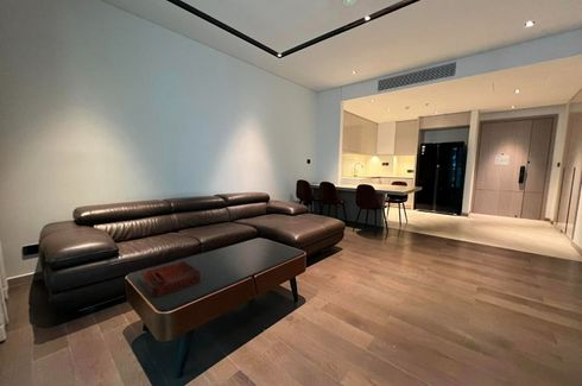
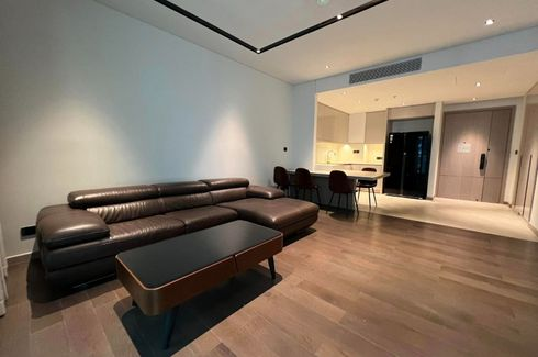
- decorative tray (171, 277)
